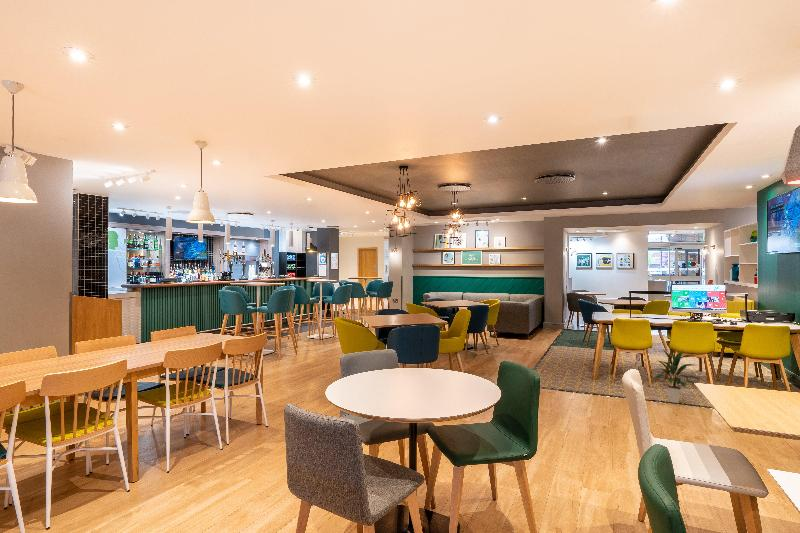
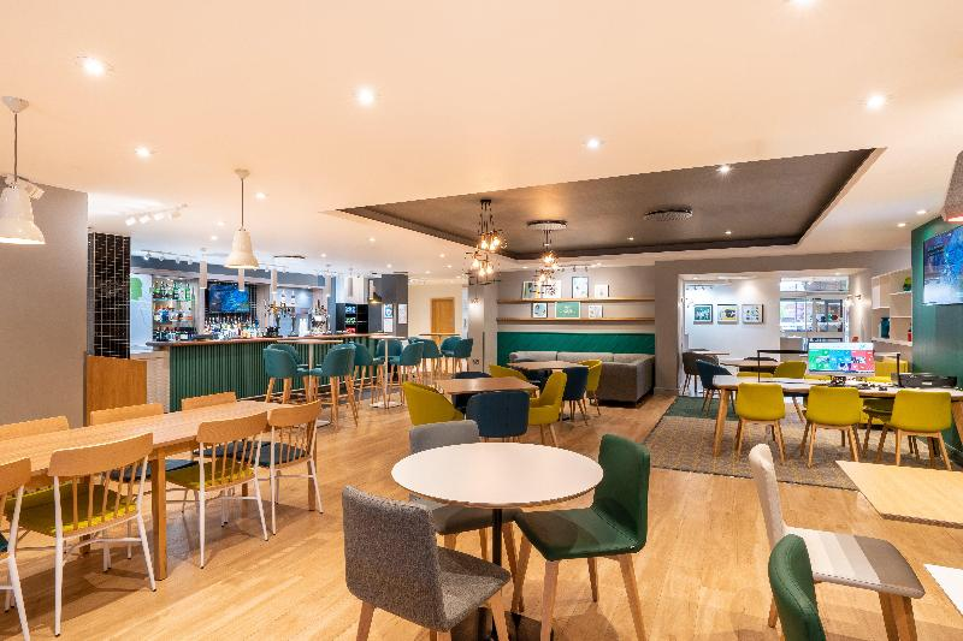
- indoor plant (674, 374)
